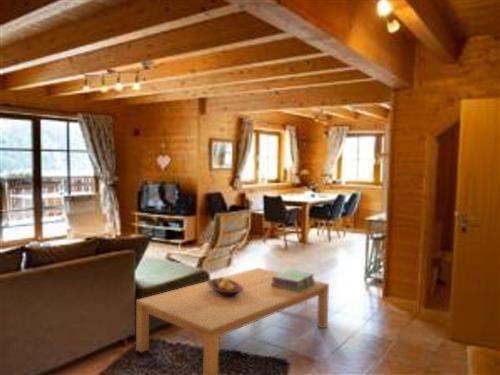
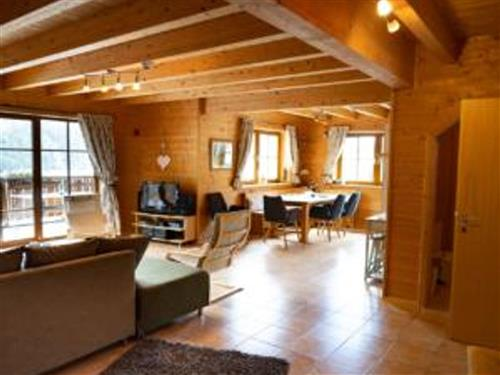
- stack of books (293, 279)
- fruit bowl (225, 285)
- coffee table (240, 314)
